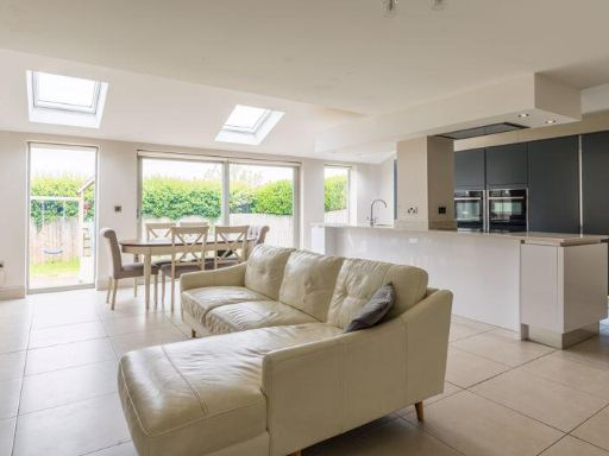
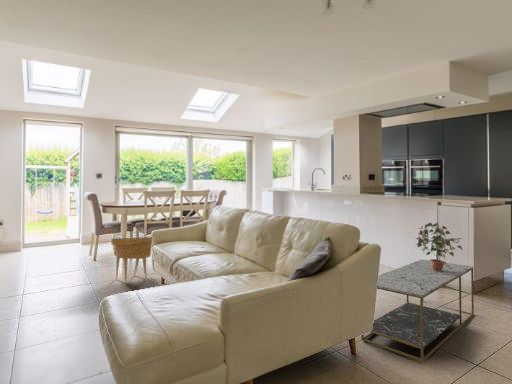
+ coffee table (422, 299)
+ side table (133, 257)
+ potted plant (436, 246)
